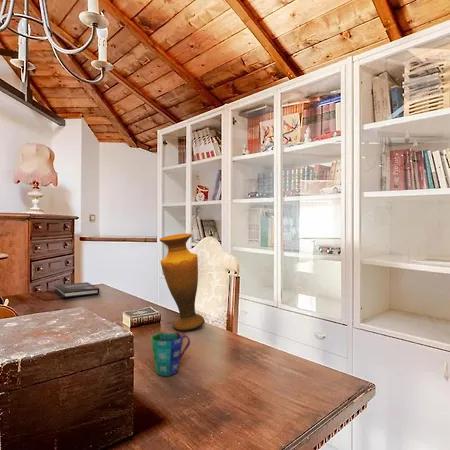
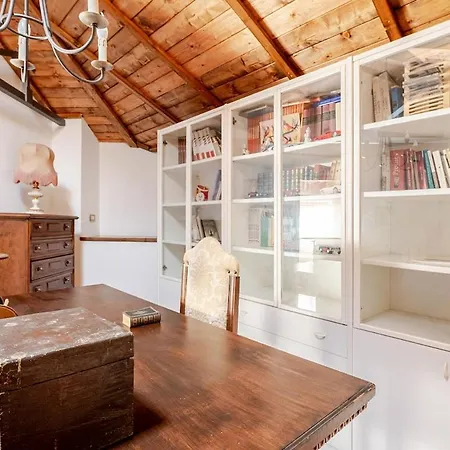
- book (76, 289)
- vase (182, 280)
- cup (171, 352)
